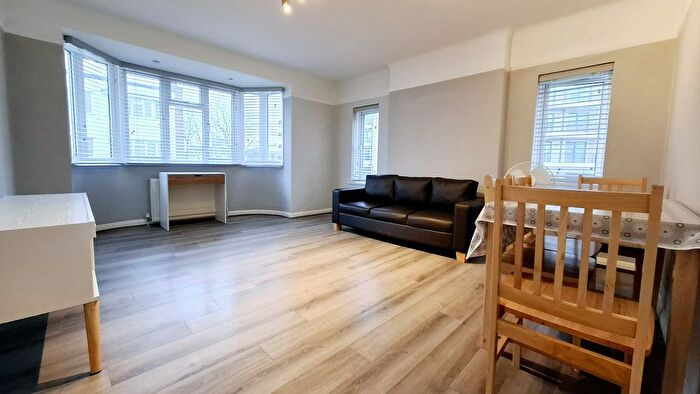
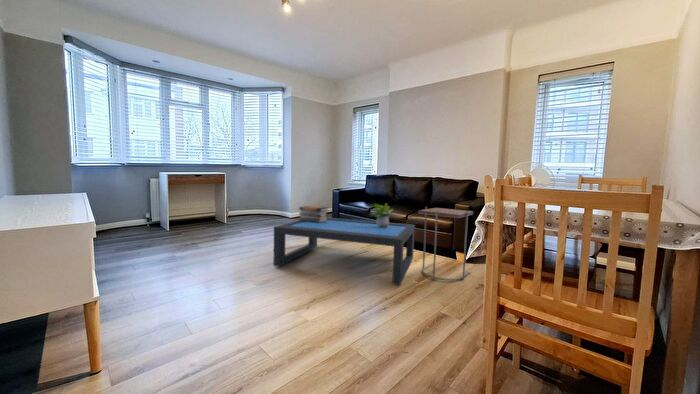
+ book stack (313, 213)
+ side table (436, 239)
+ coffee table (348, 241)
+ potted plant (381, 213)
